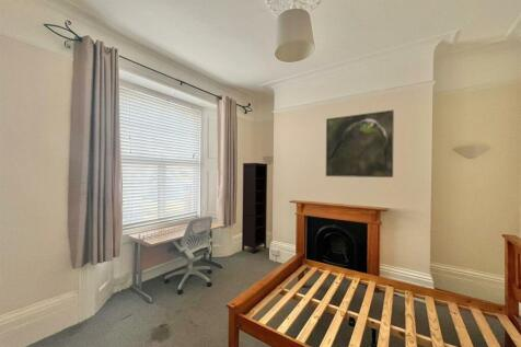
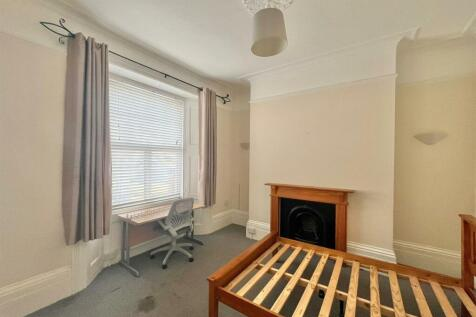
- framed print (357, 146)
- bookcase (254, 206)
